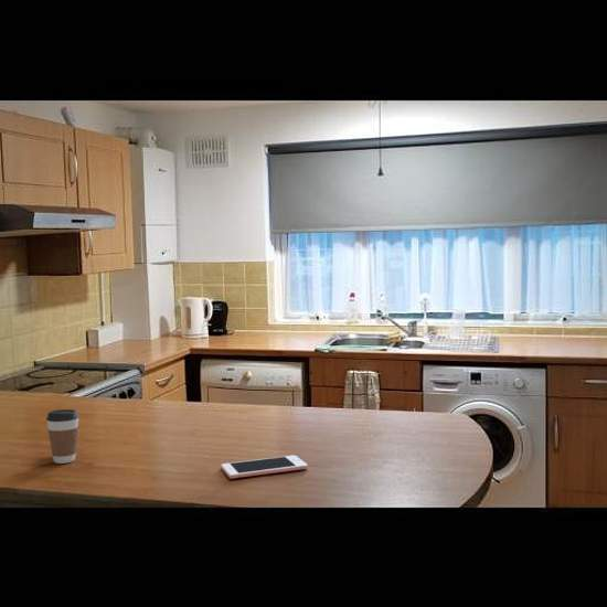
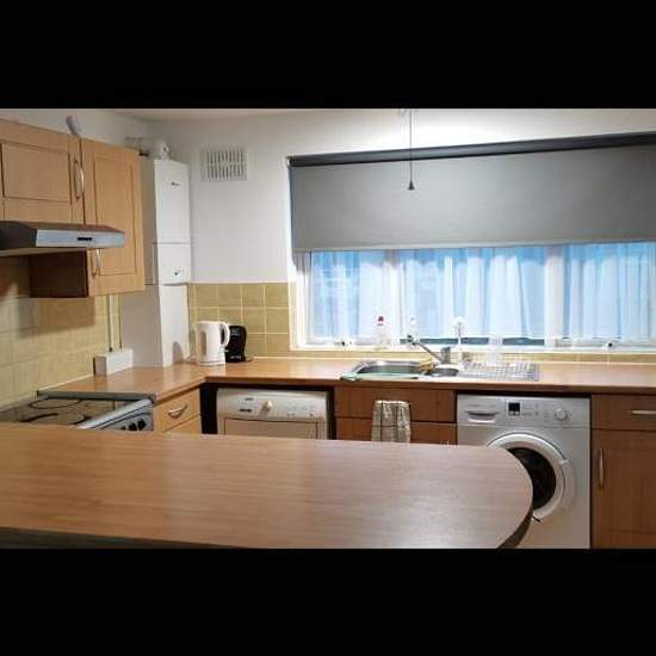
- cell phone (264, 466)
- coffee cup (63, 436)
